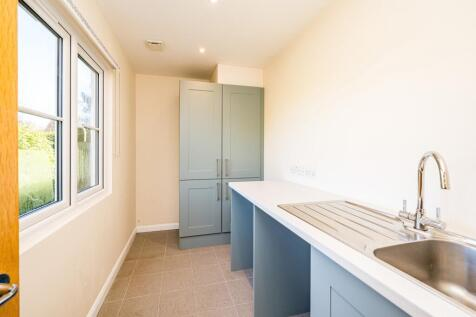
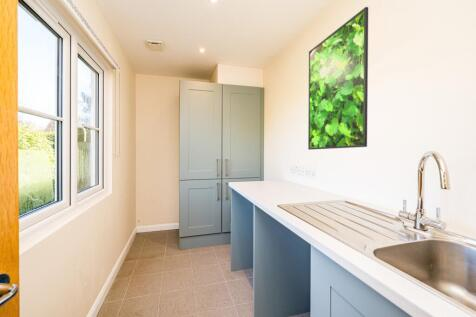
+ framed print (332, 91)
